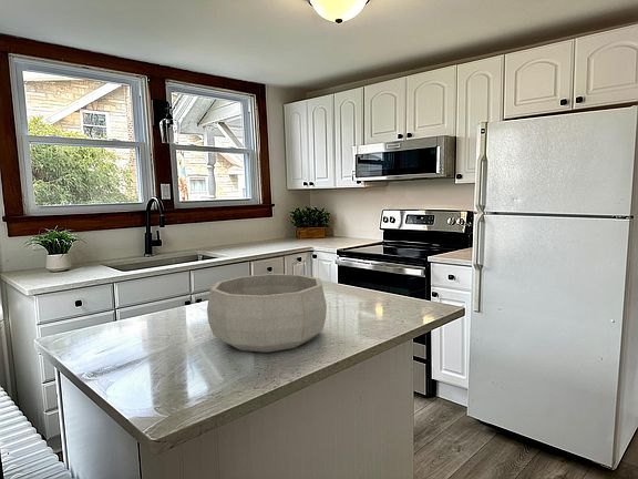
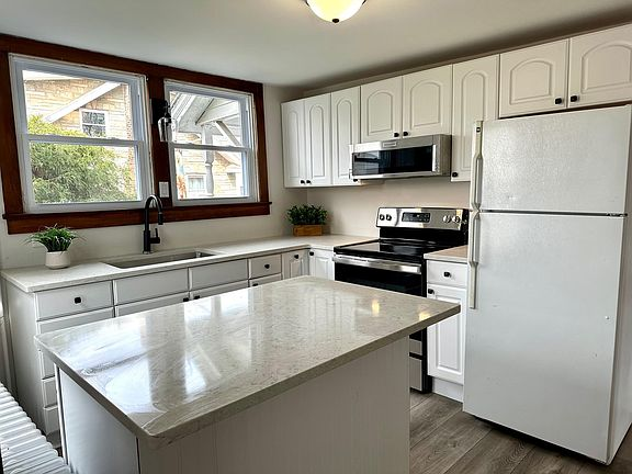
- decorative bowl (268, 310)
